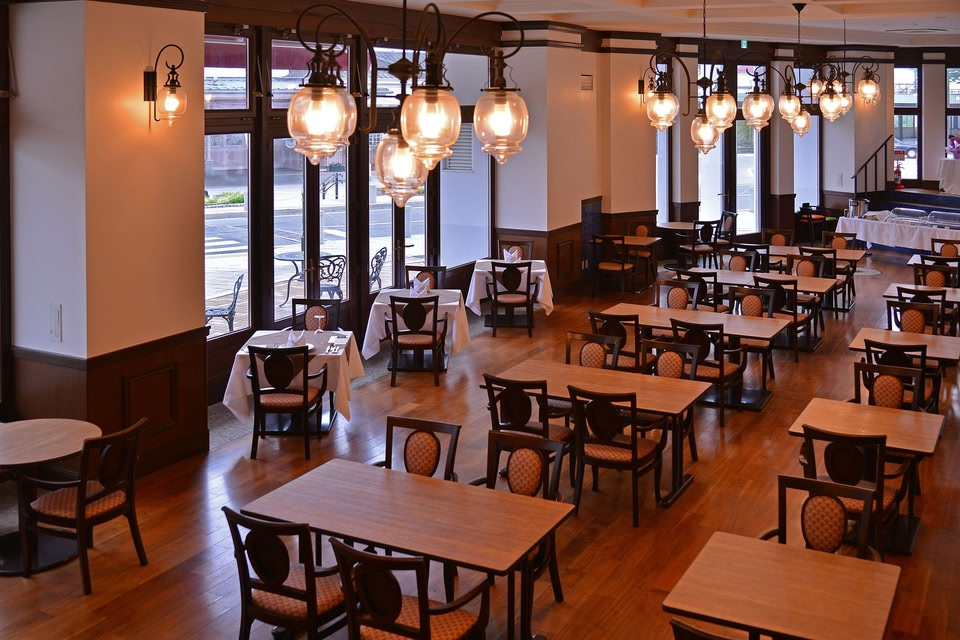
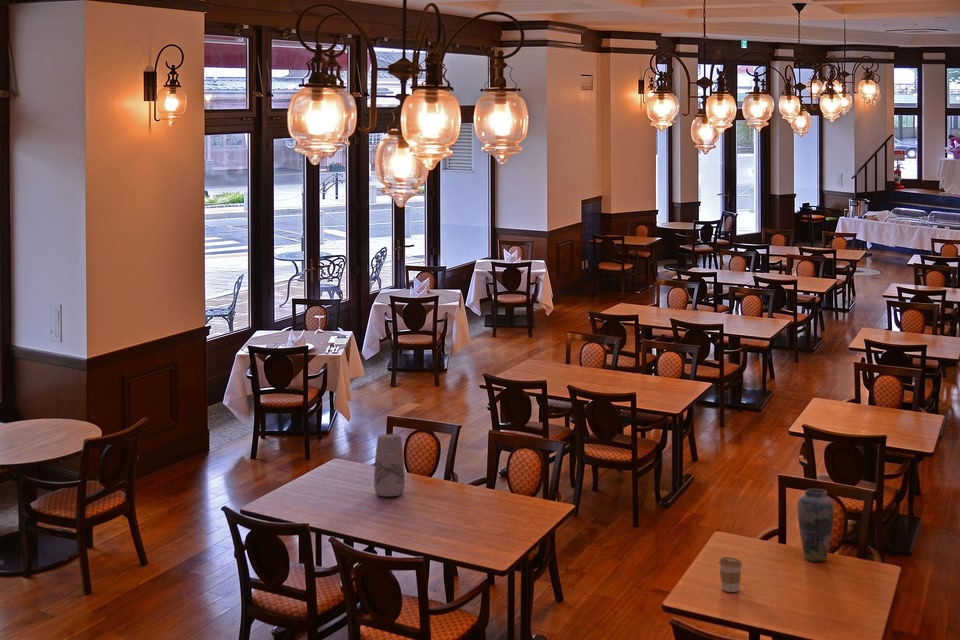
+ vase (389, 464)
+ vase (815, 524)
+ coffee cup (730, 573)
